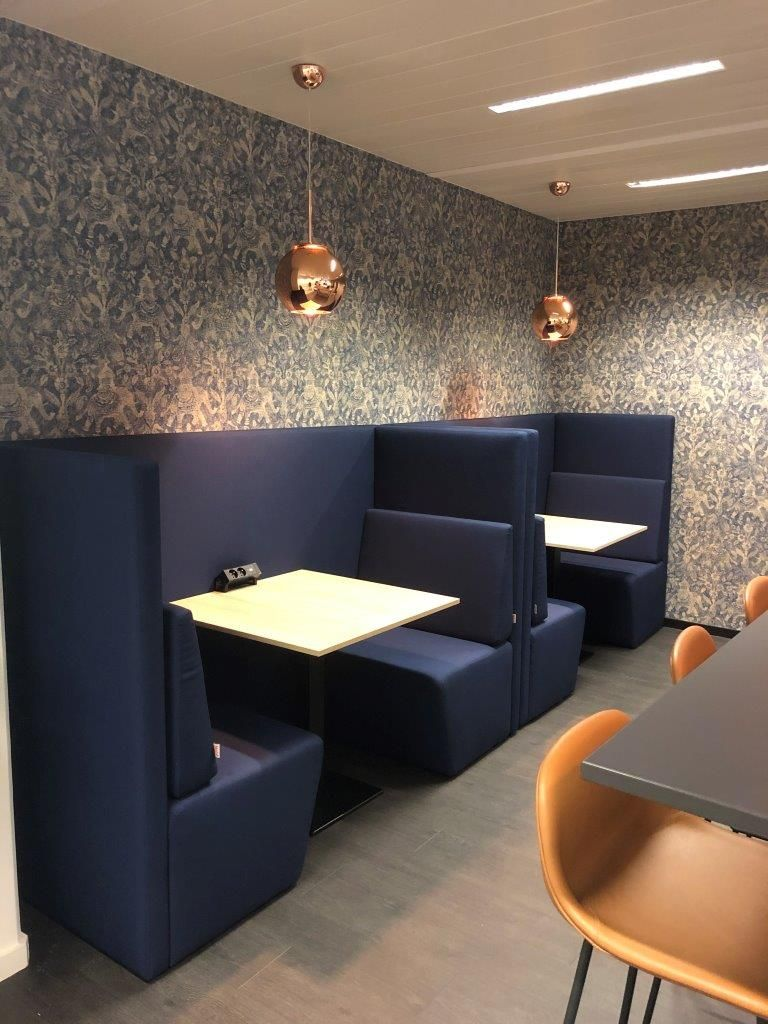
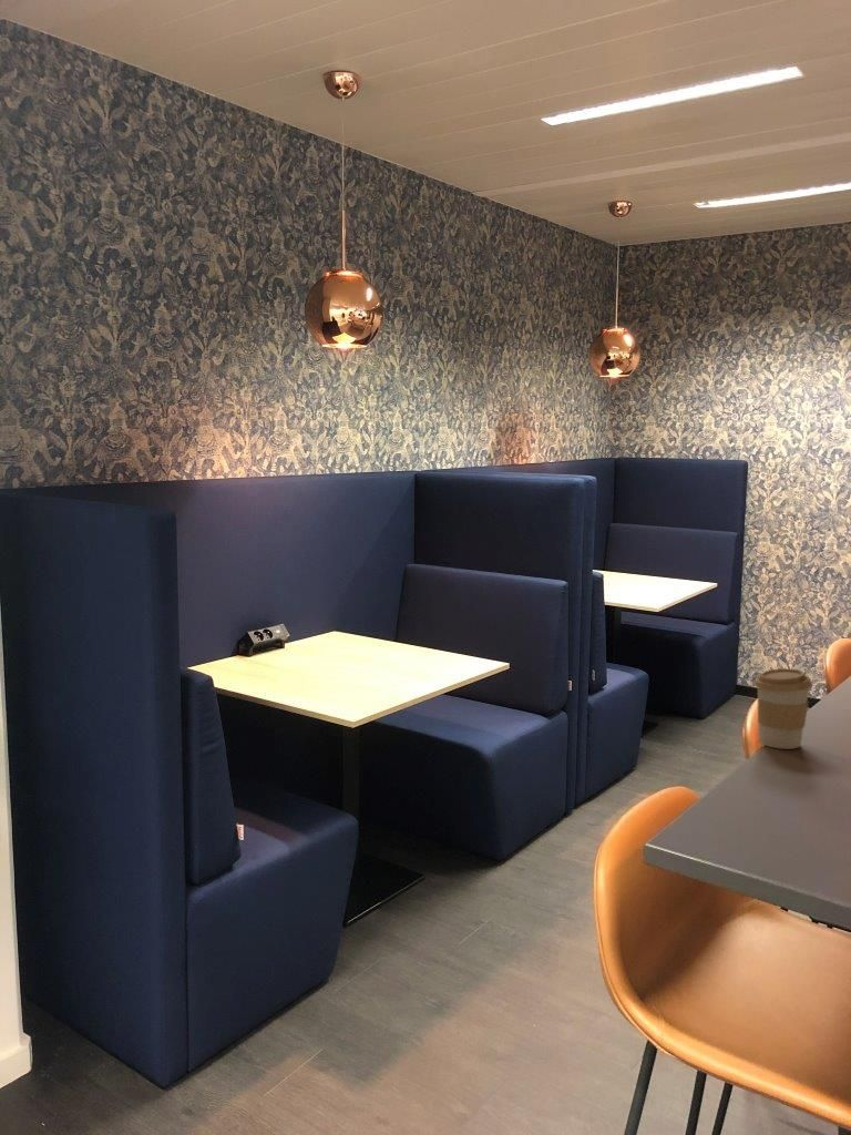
+ coffee cup (781, 707)
